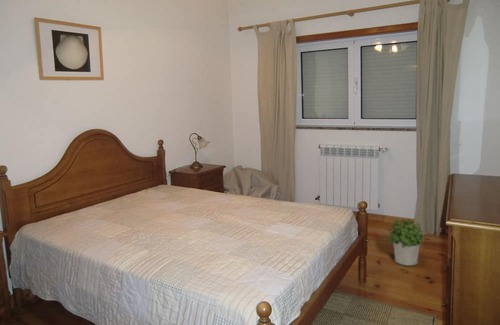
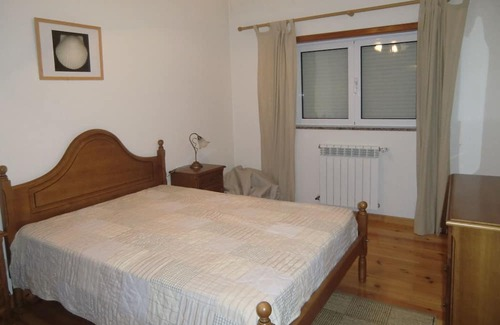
- potted plant (404, 240)
